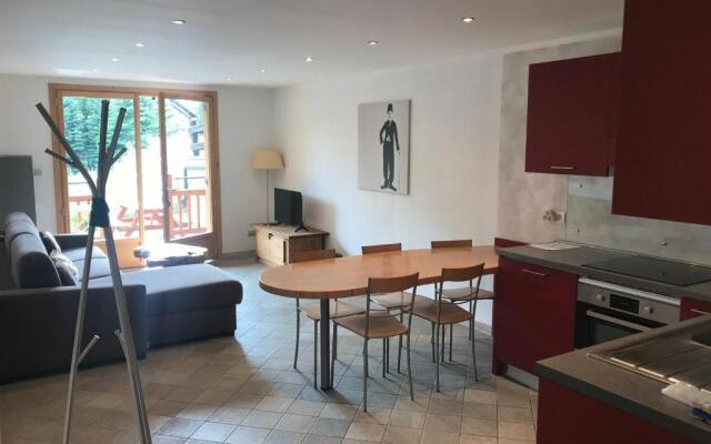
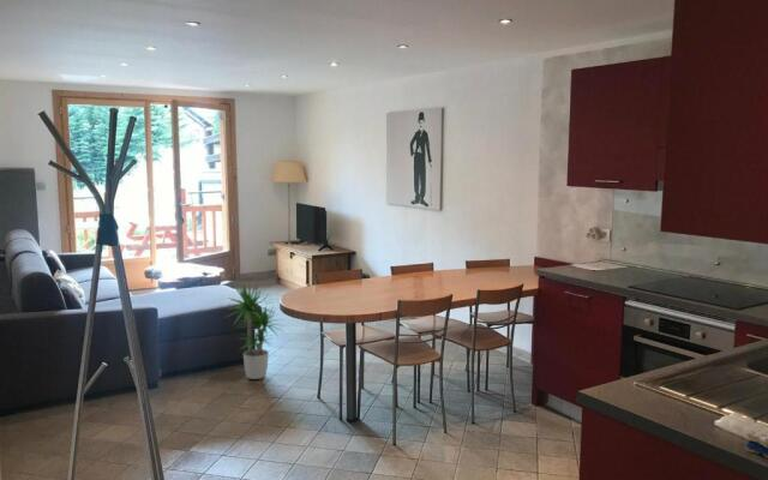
+ potted plant (254, 329)
